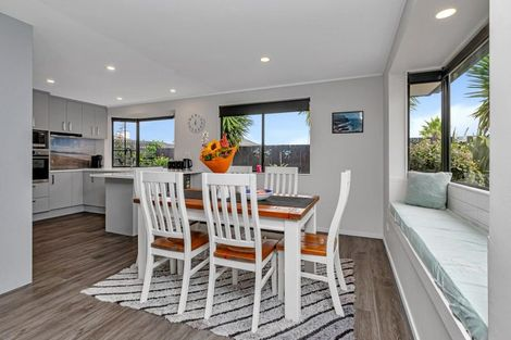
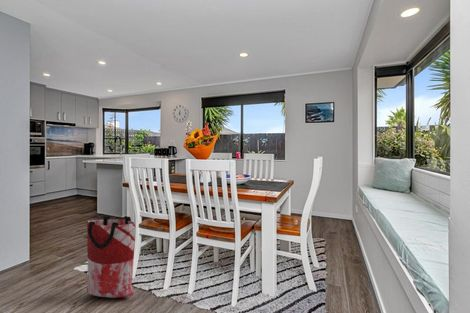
+ bag (110, 257)
